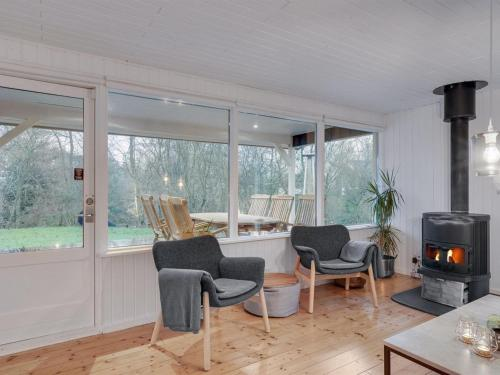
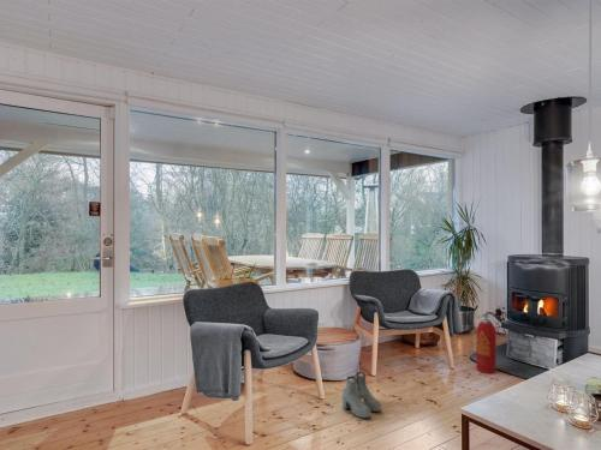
+ fire extinguisher (487, 341)
+ boots (361, 392)
